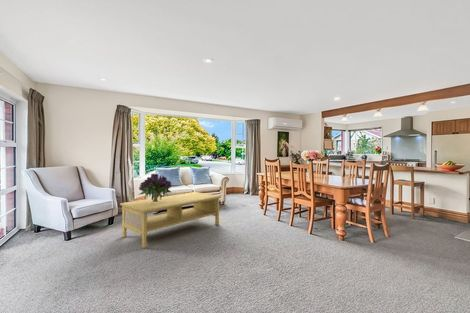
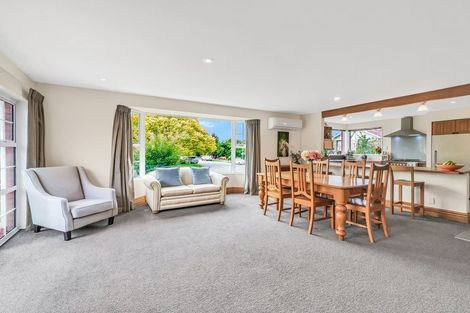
- coffee table (174, 214)
- bouquet (155, 187)
